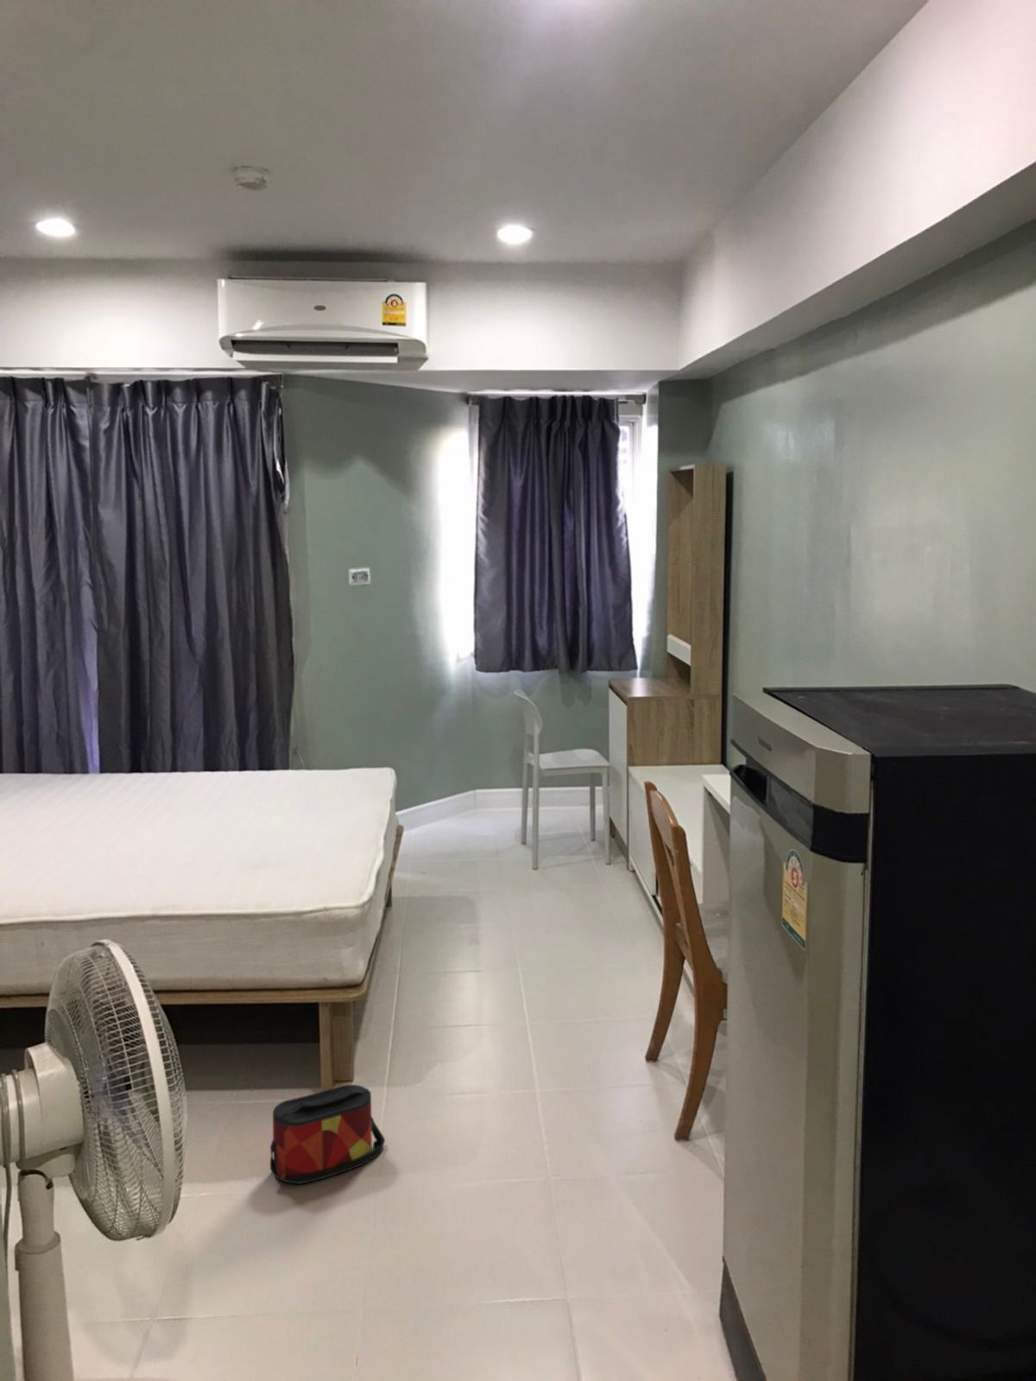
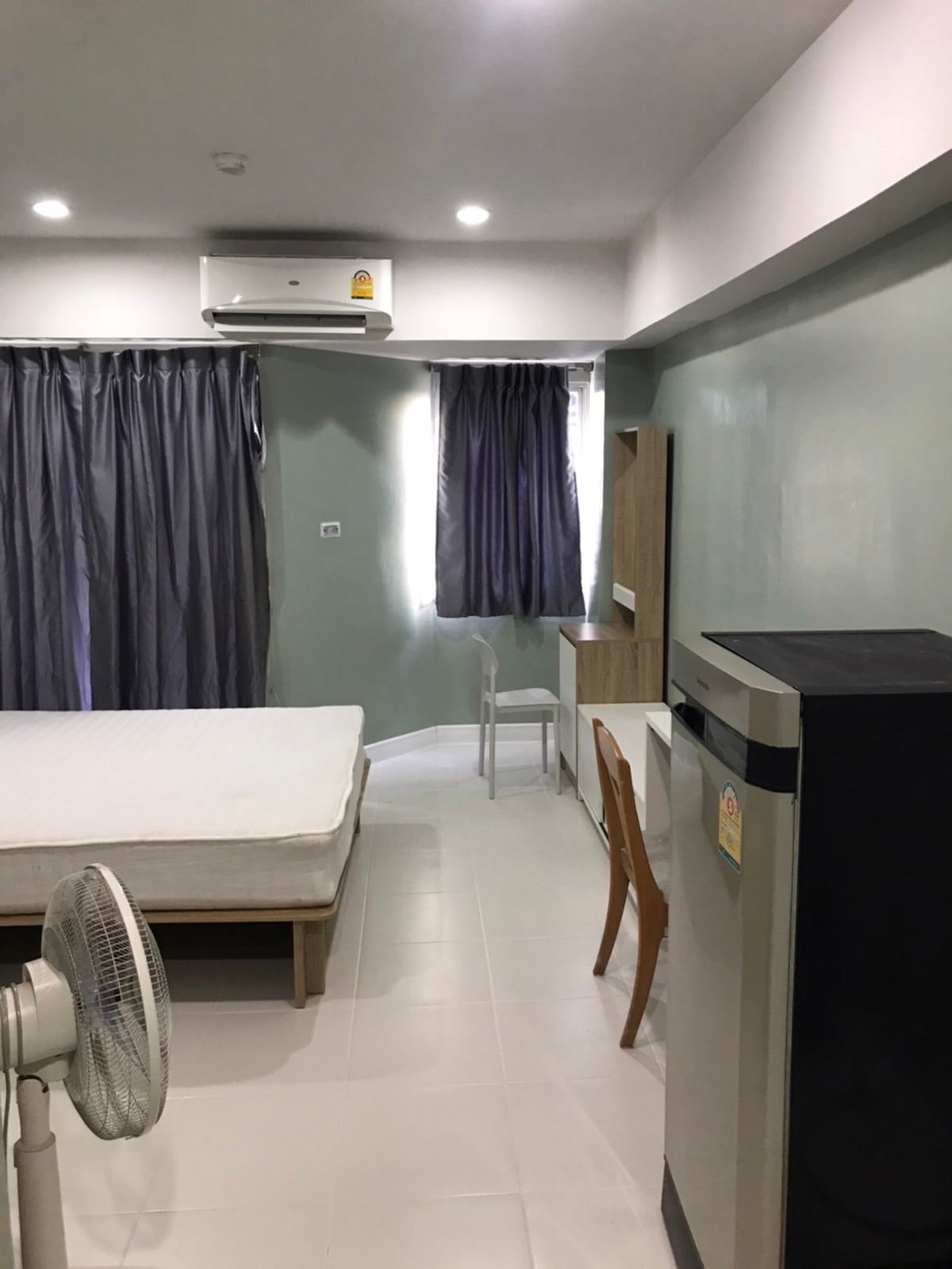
- bag (326, 1130)
